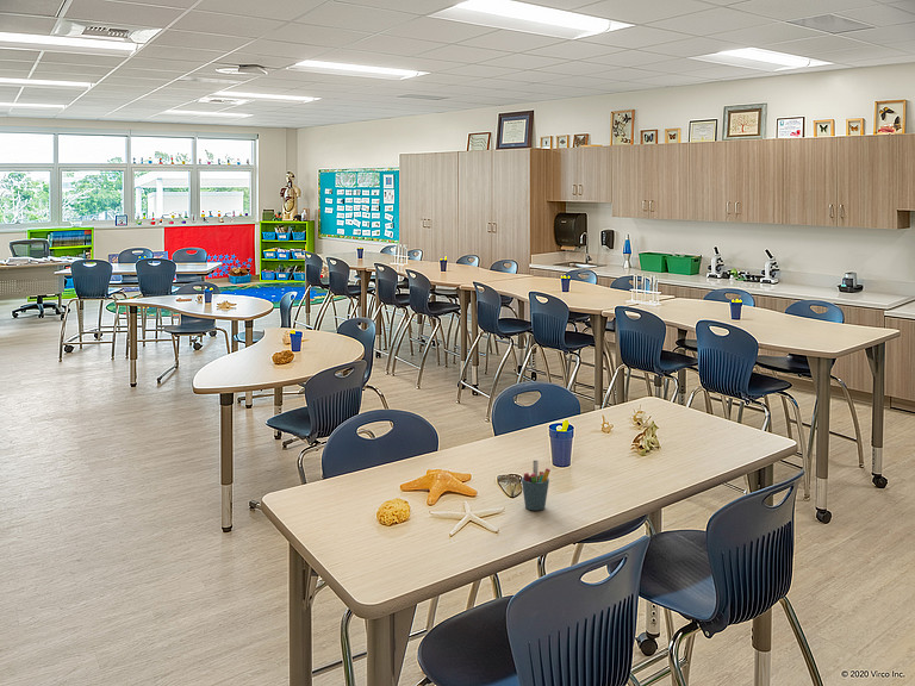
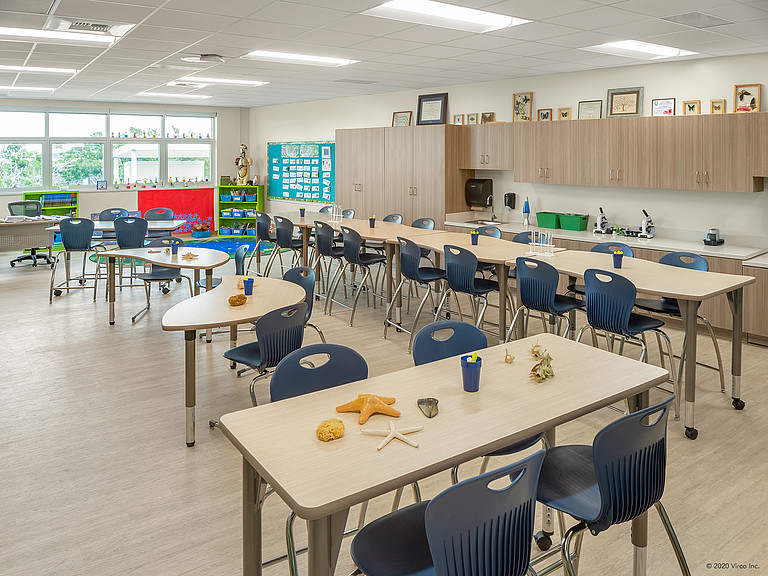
- pen holder (535, 485)
